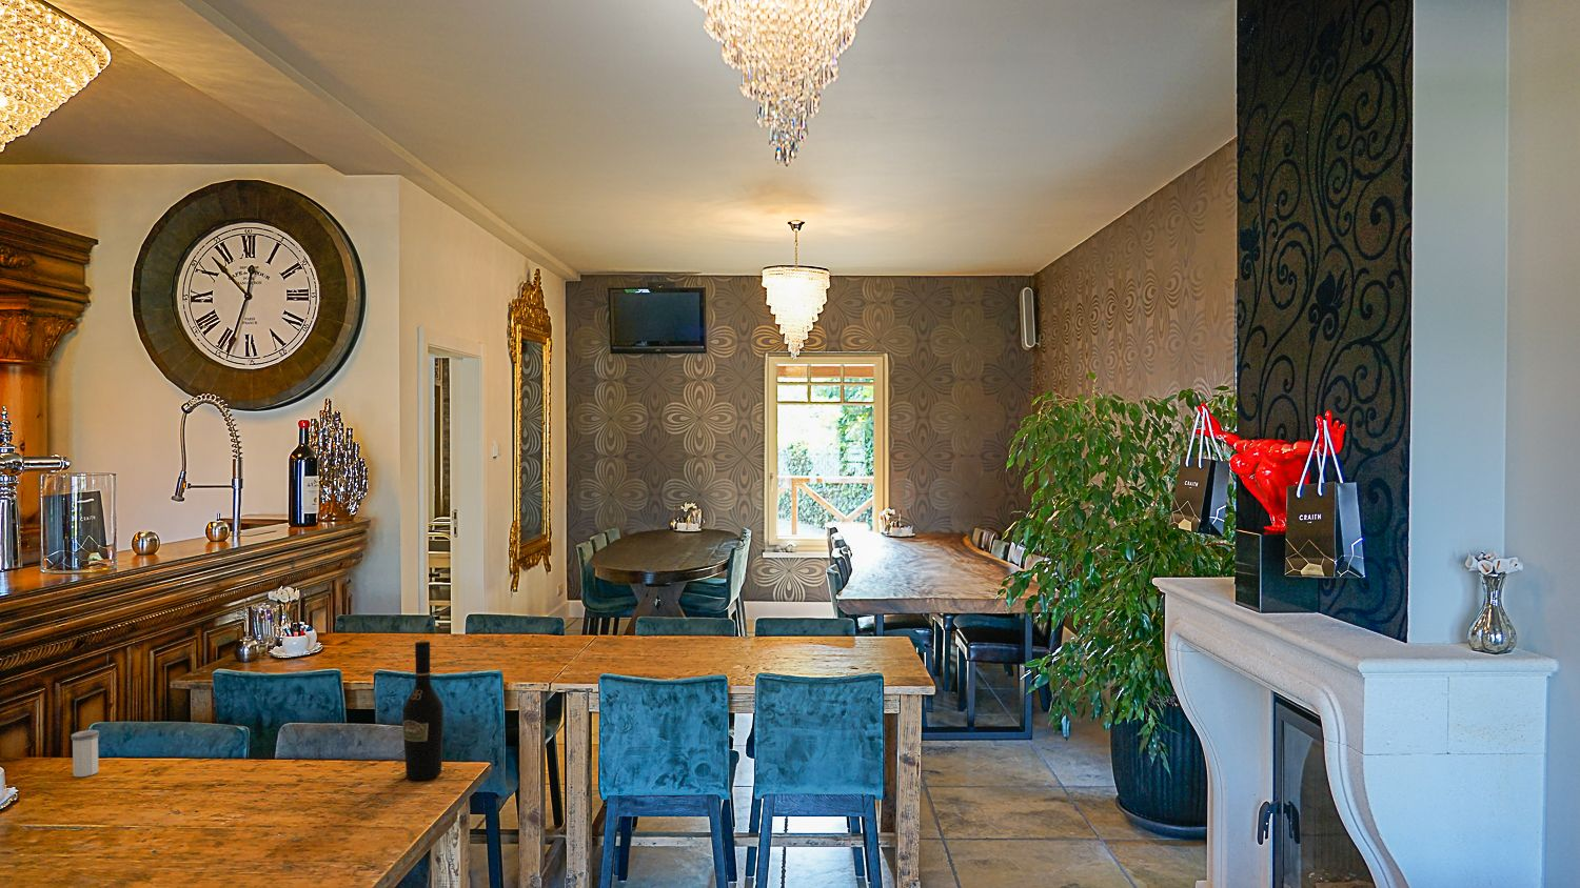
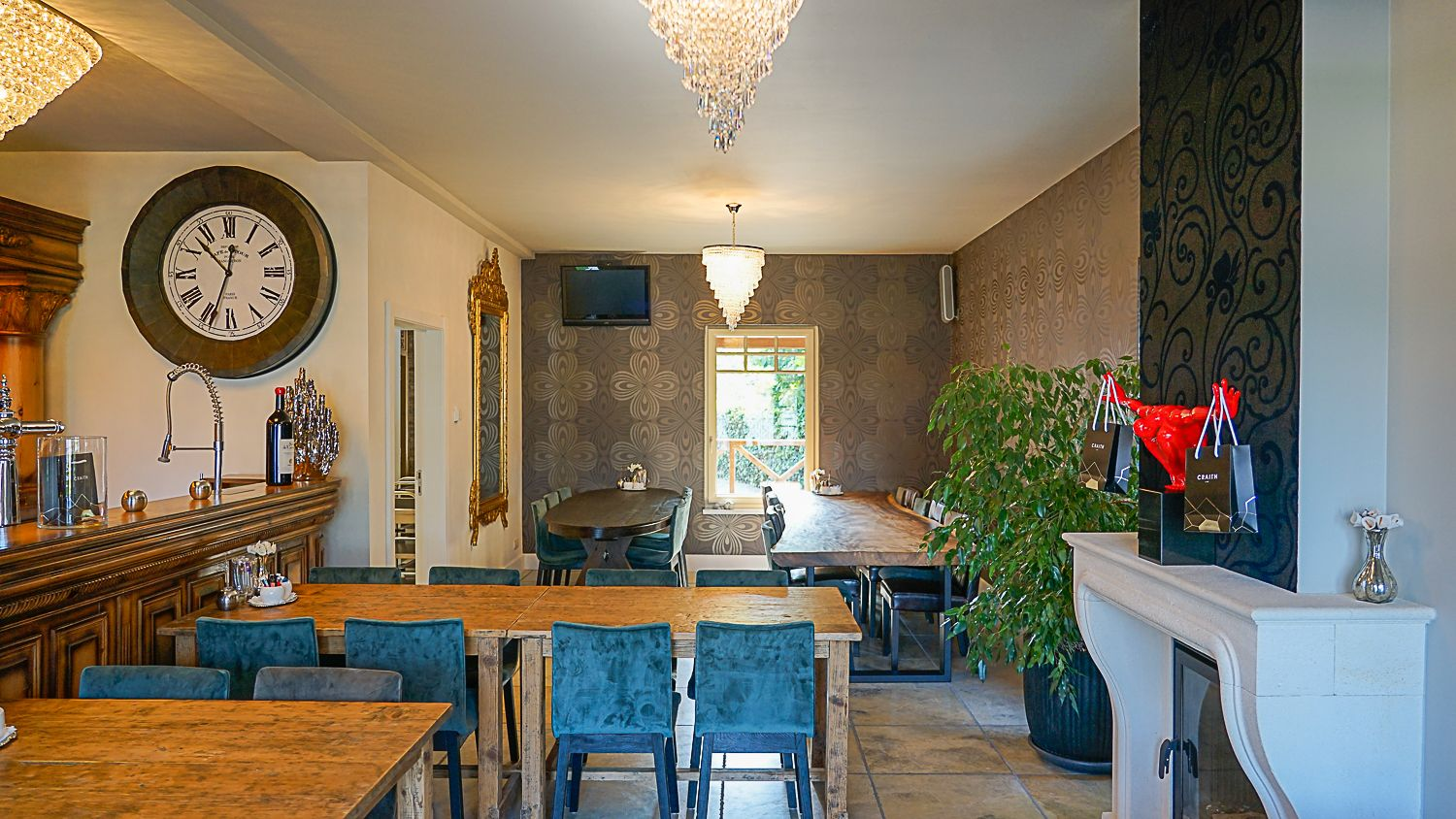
- wine bottle (422, 708)
- salt shaker (86, 754)
